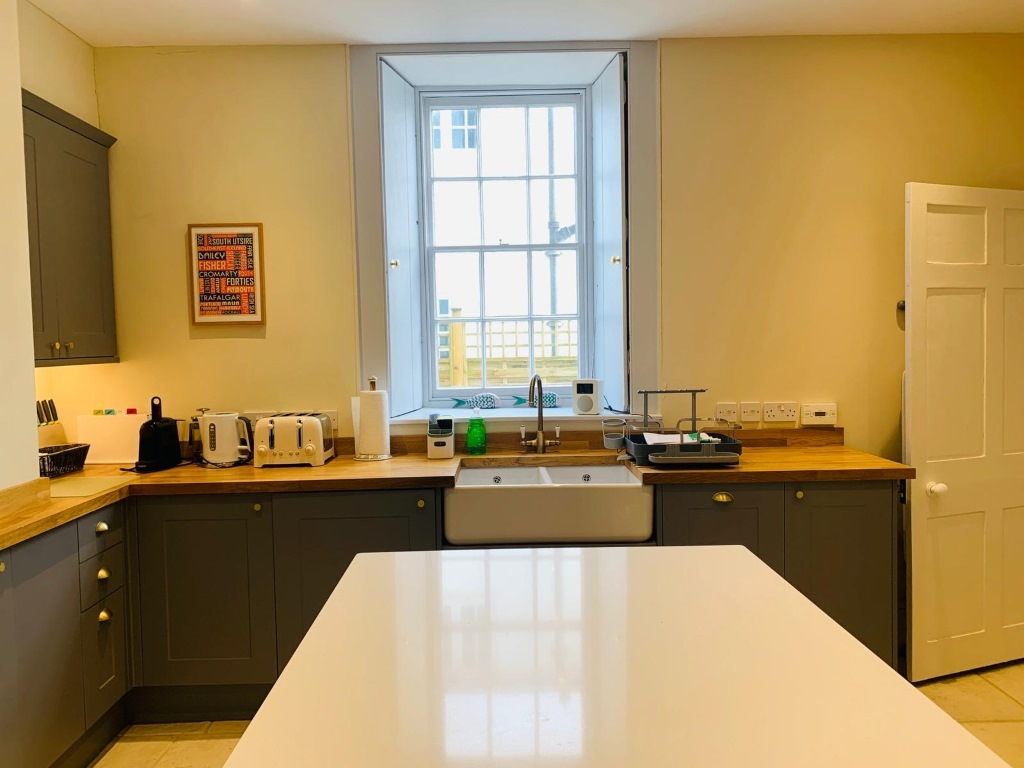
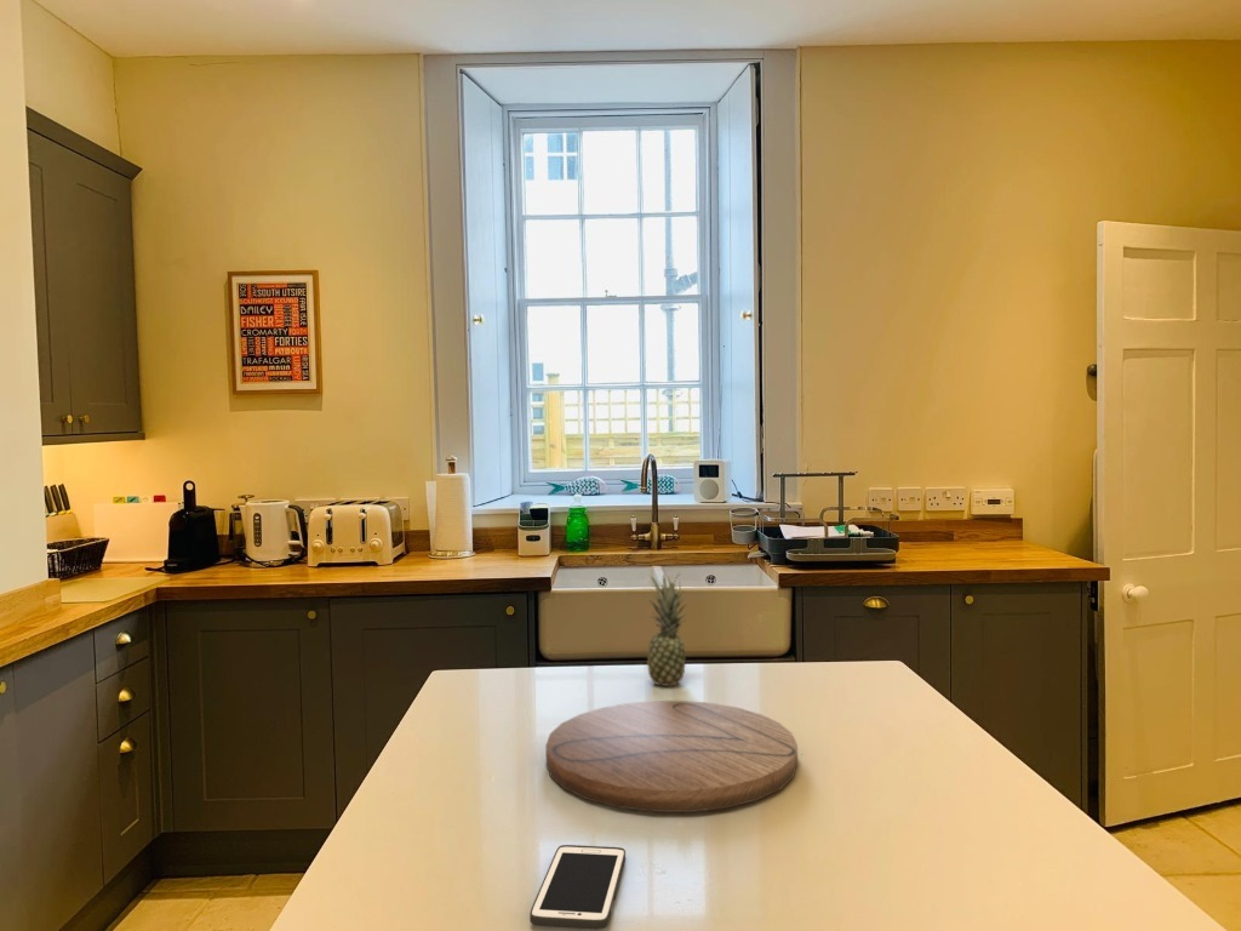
+ fruit (667, 627)
+ cutting board (670, 748)
+ cell phone (581, 884)
